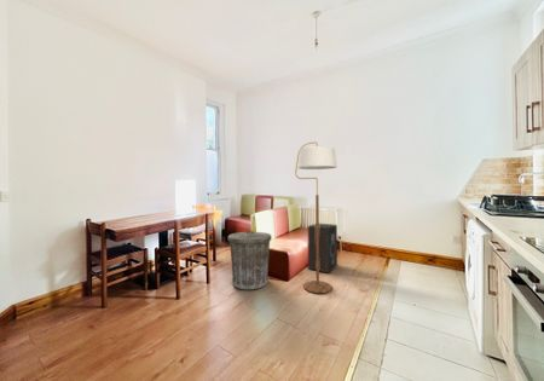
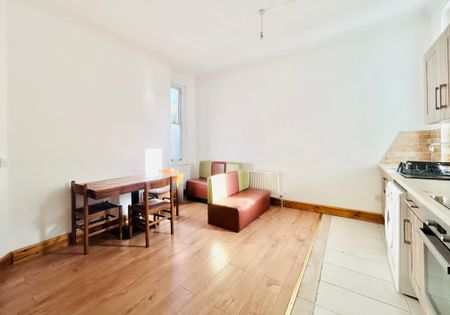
- trash can (249, 256)
- speaker (322, 246)
- floor lamp (316, 214)
